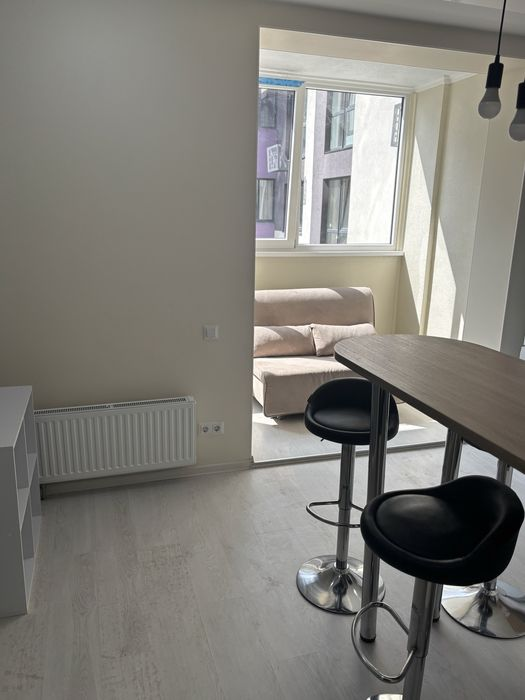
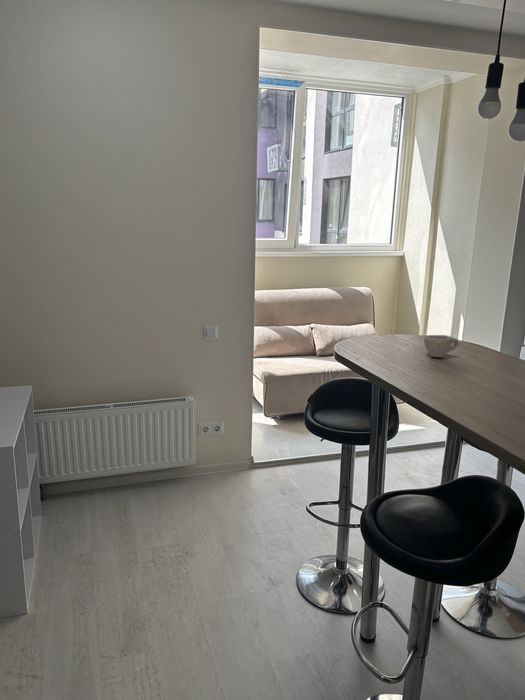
+ cup (440, 346)
